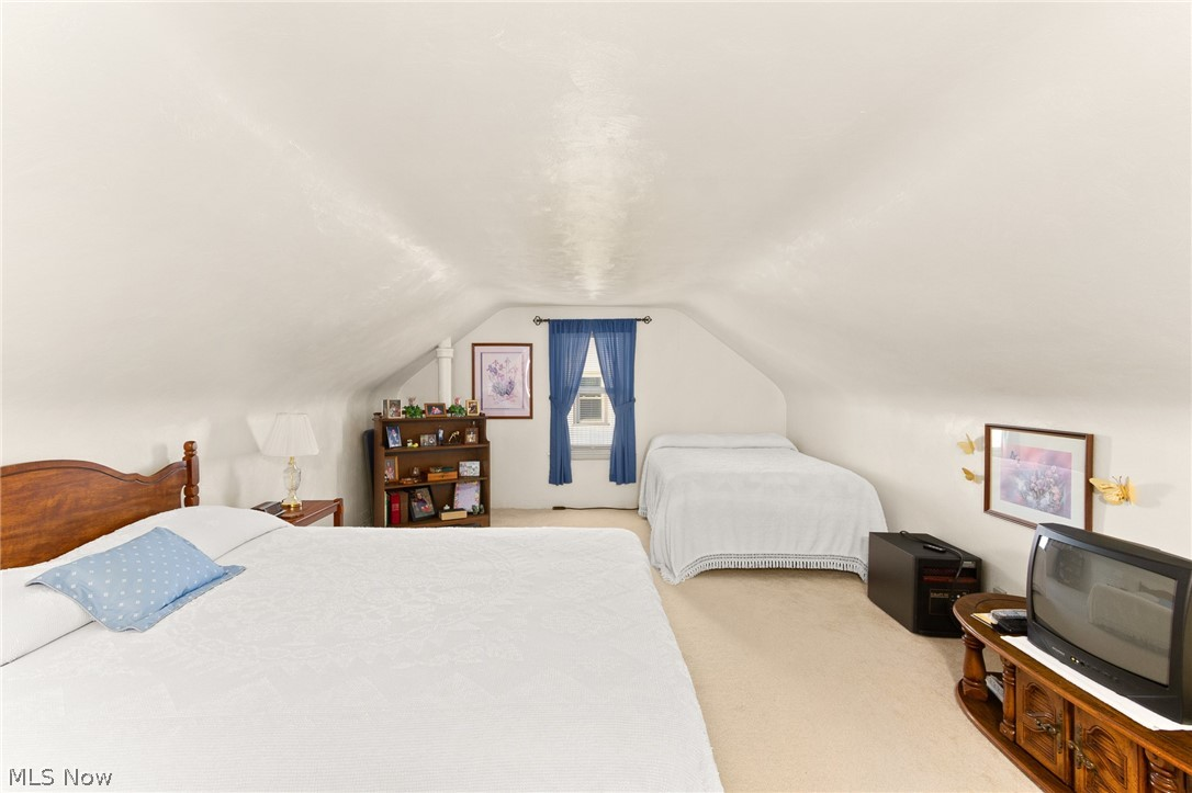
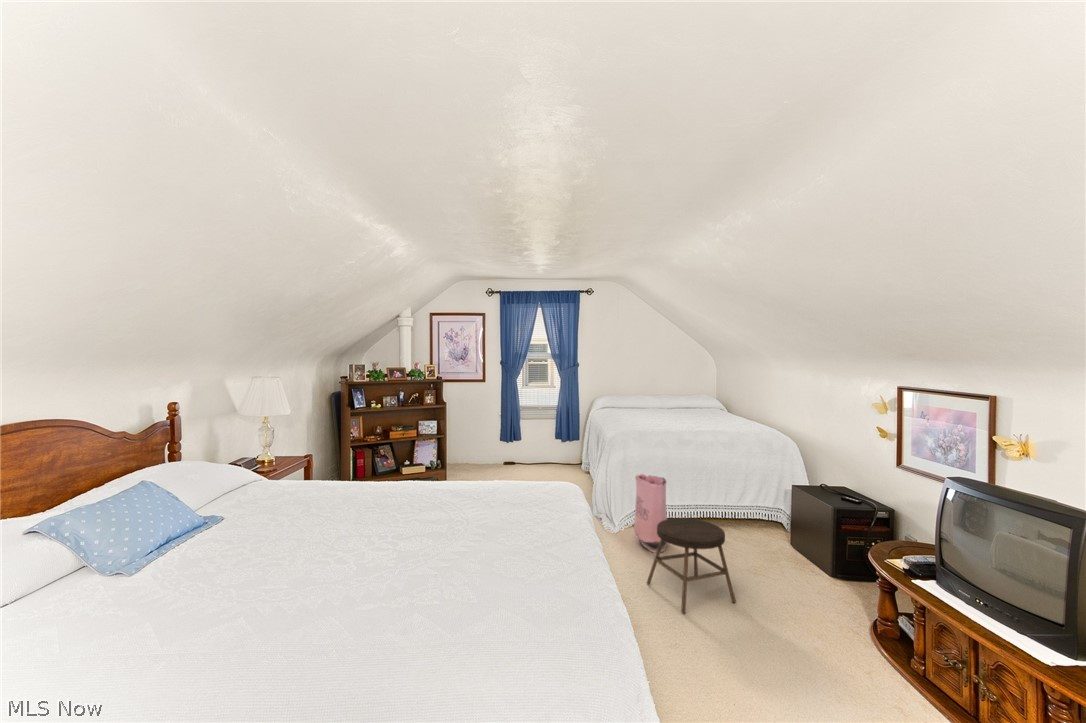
+ bag (650, 510)
+ stool (687, 561)
